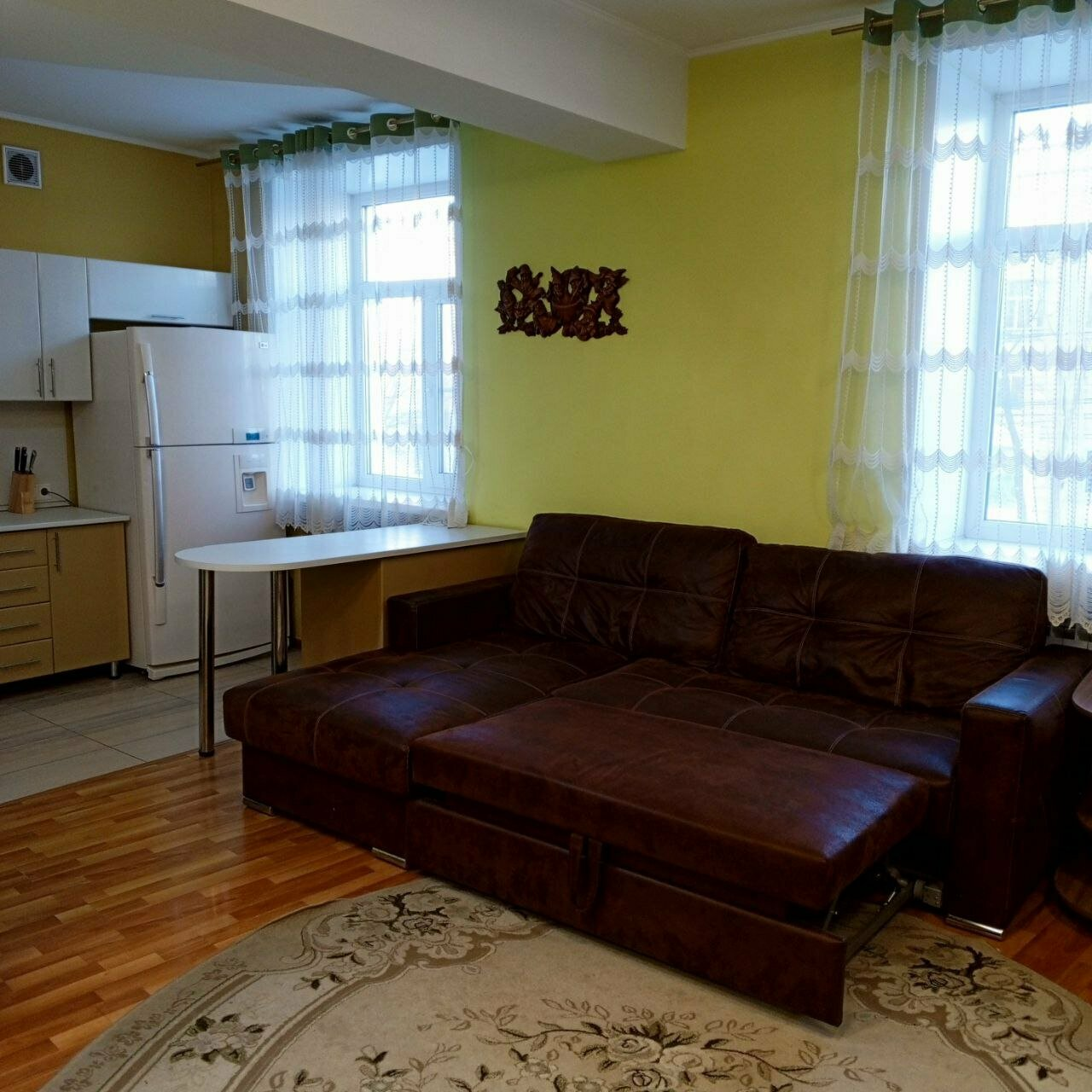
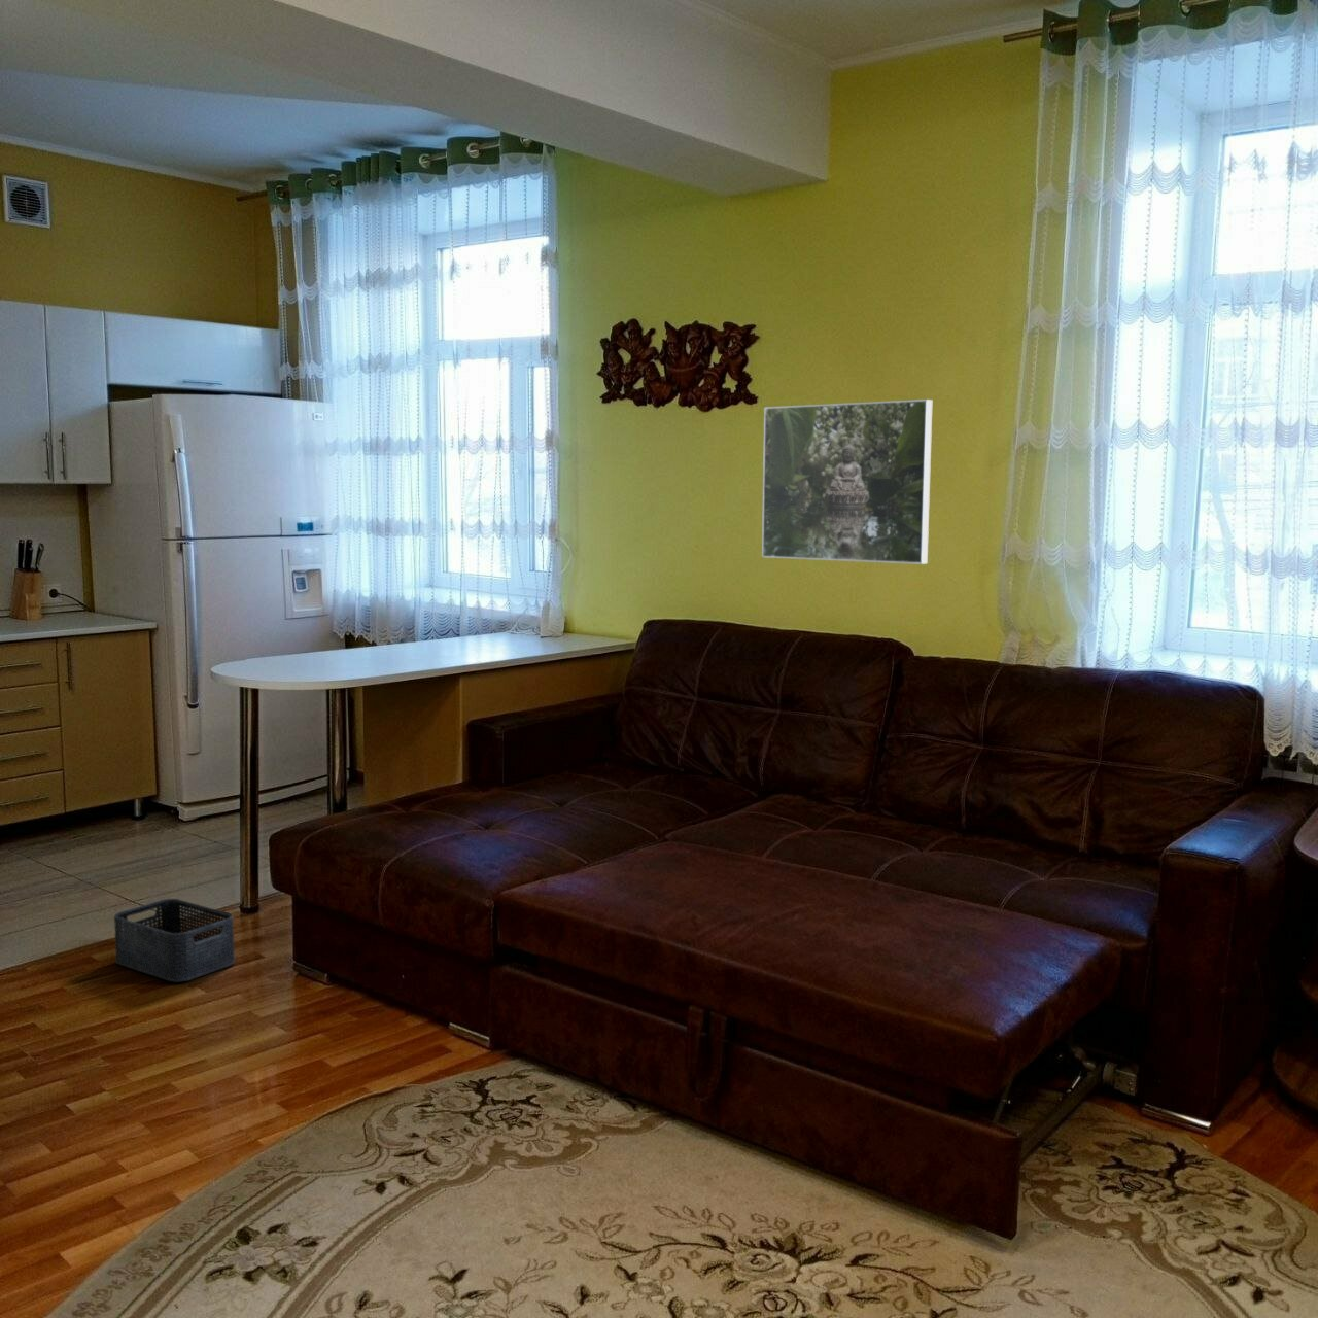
+ storage bin (174, 939)
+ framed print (842, 482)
